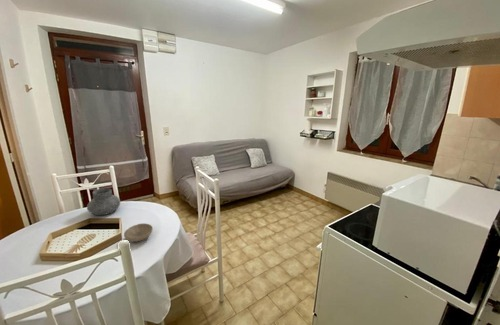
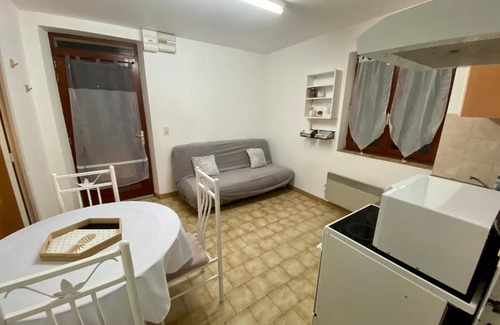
- vase (103, 201)
- bowl (138, 233)
